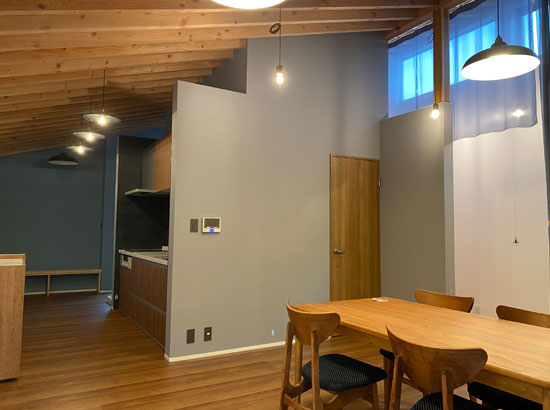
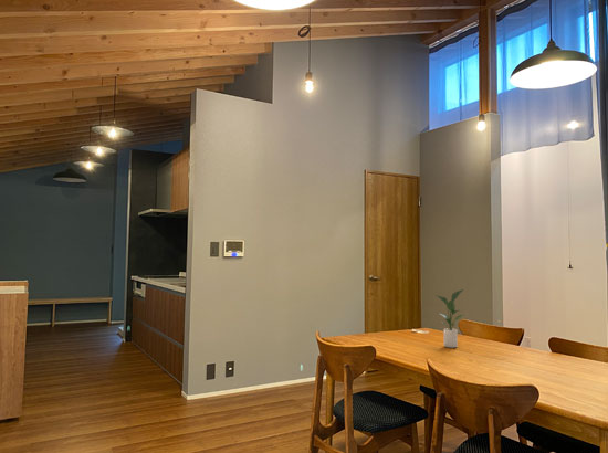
+ potted plant (450, 317)
